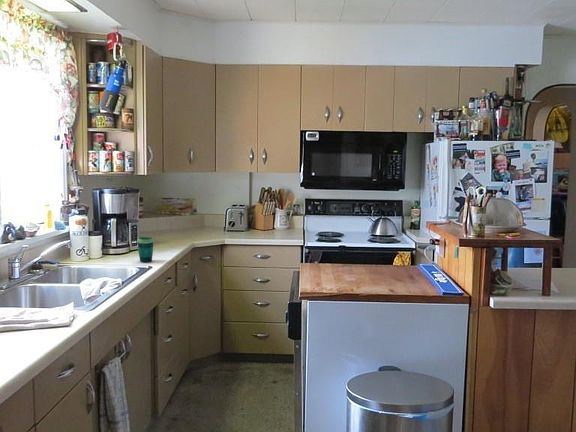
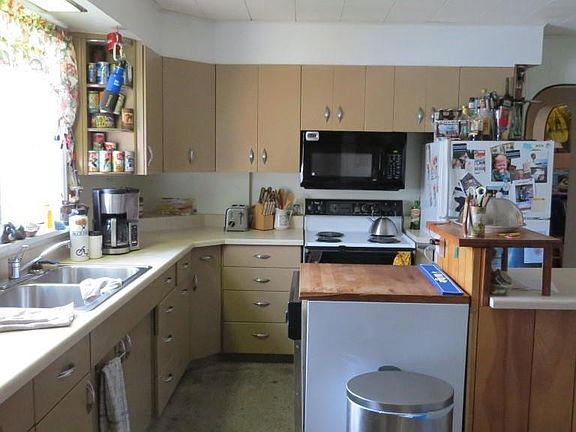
- cup (145, 249)
